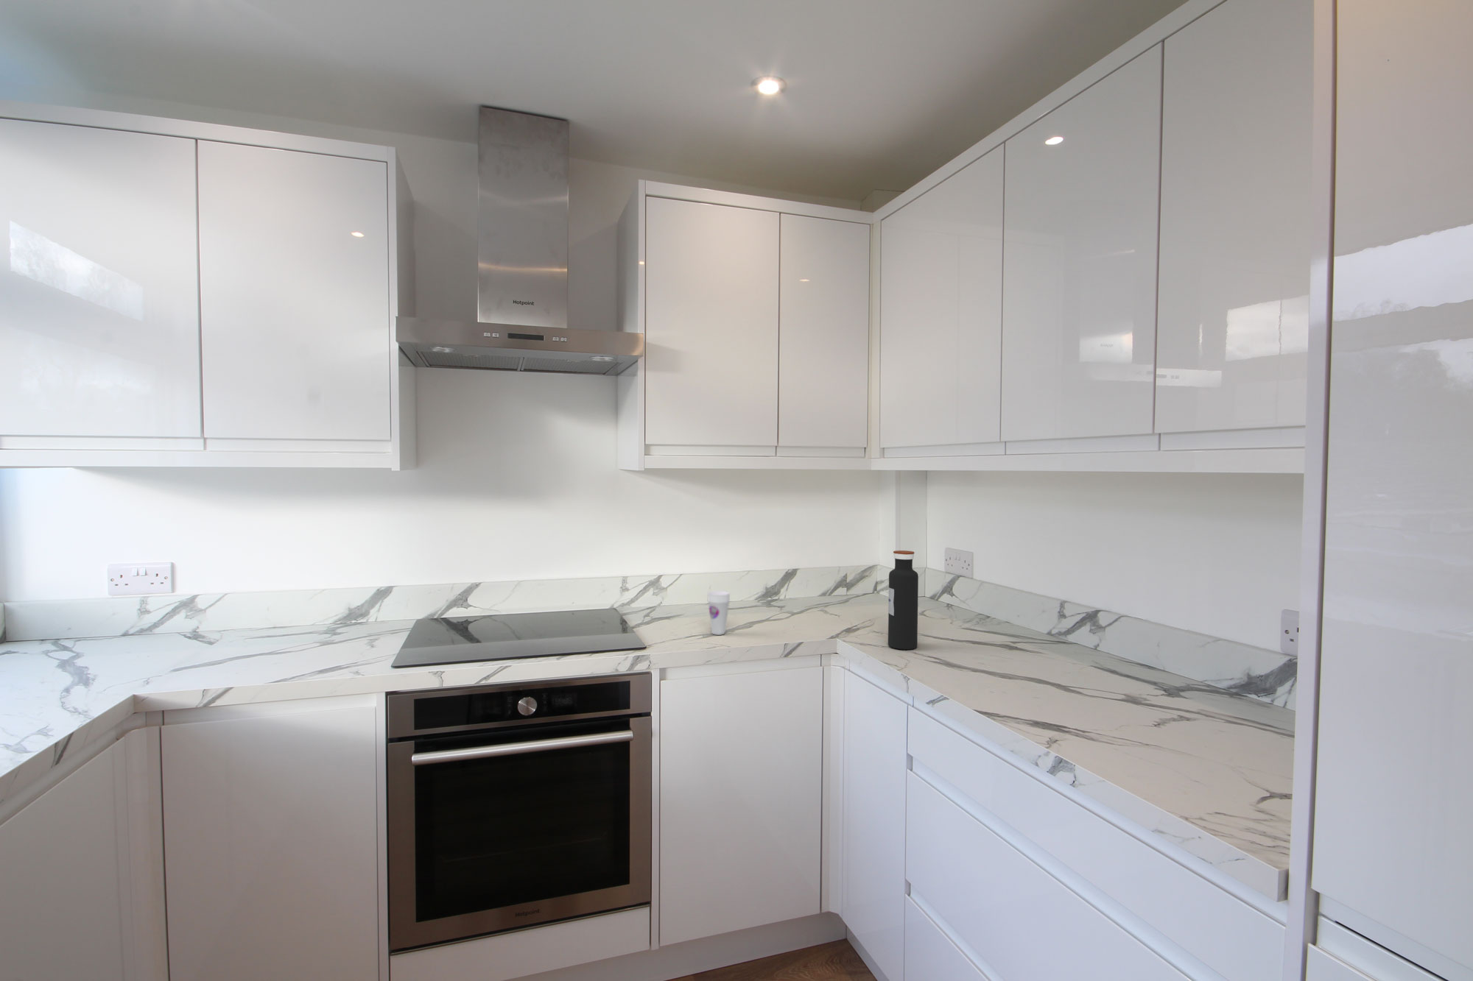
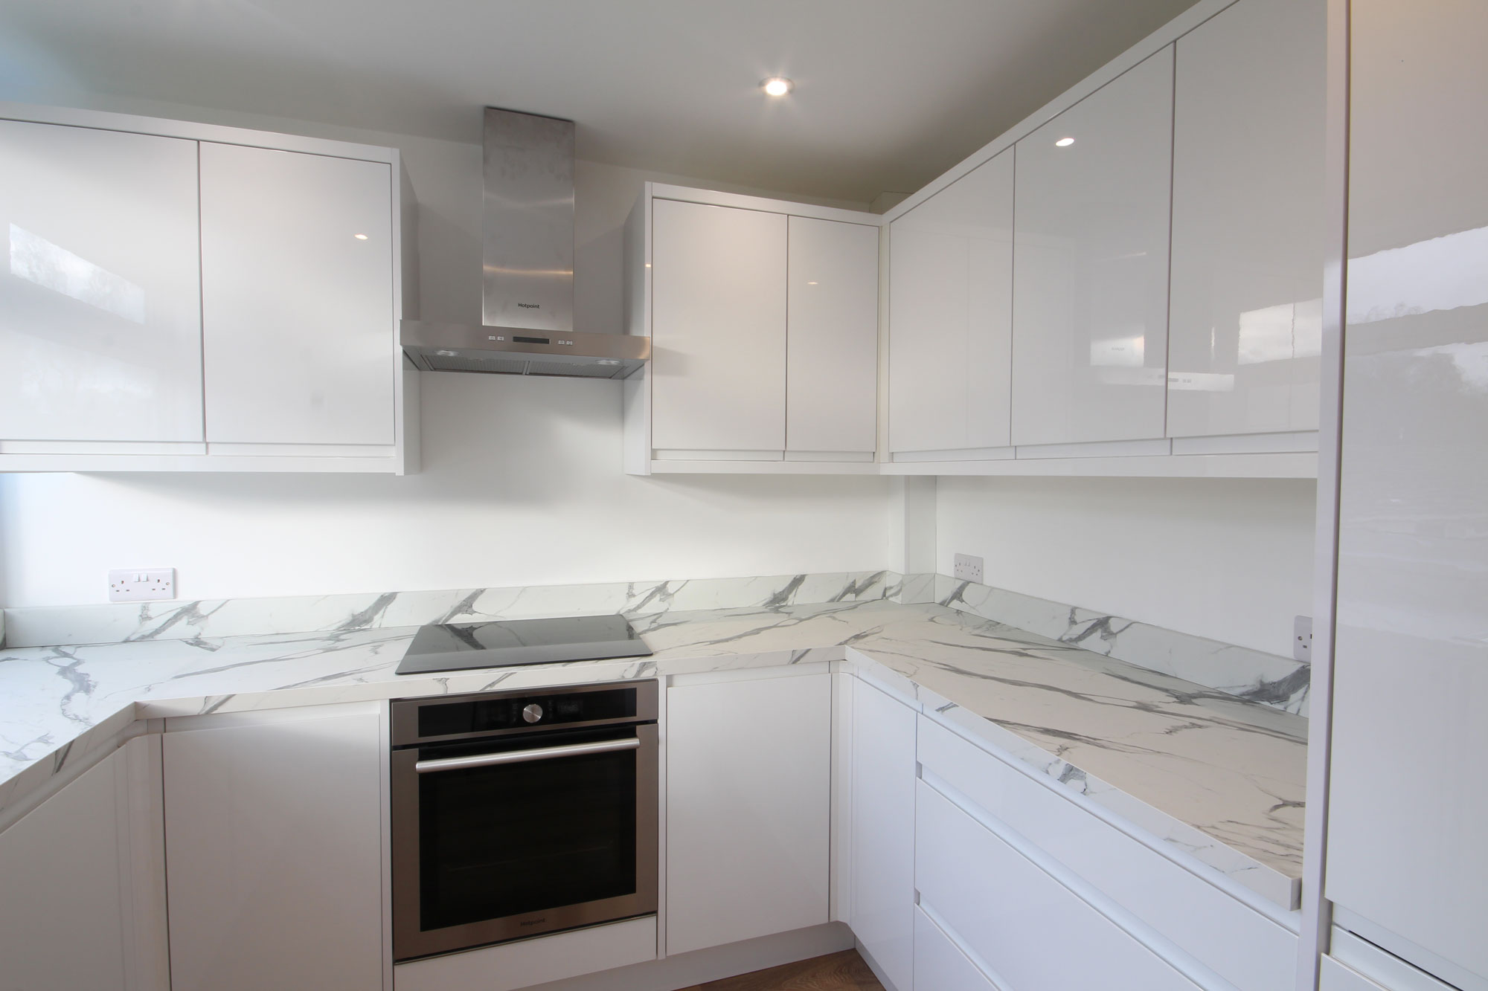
- cup (718, 613)
- water bottle (902, 598)
